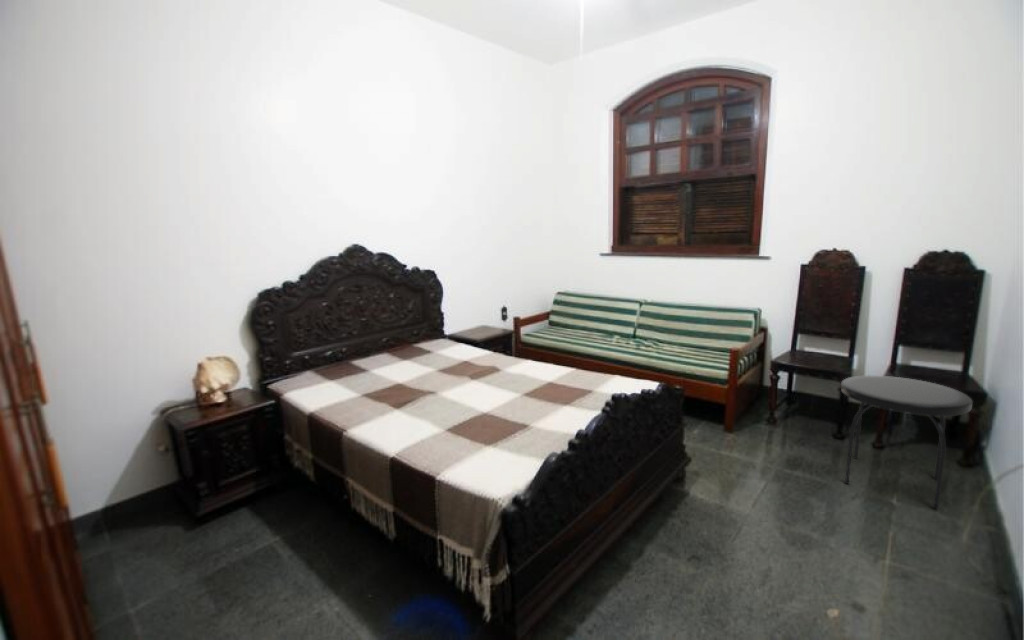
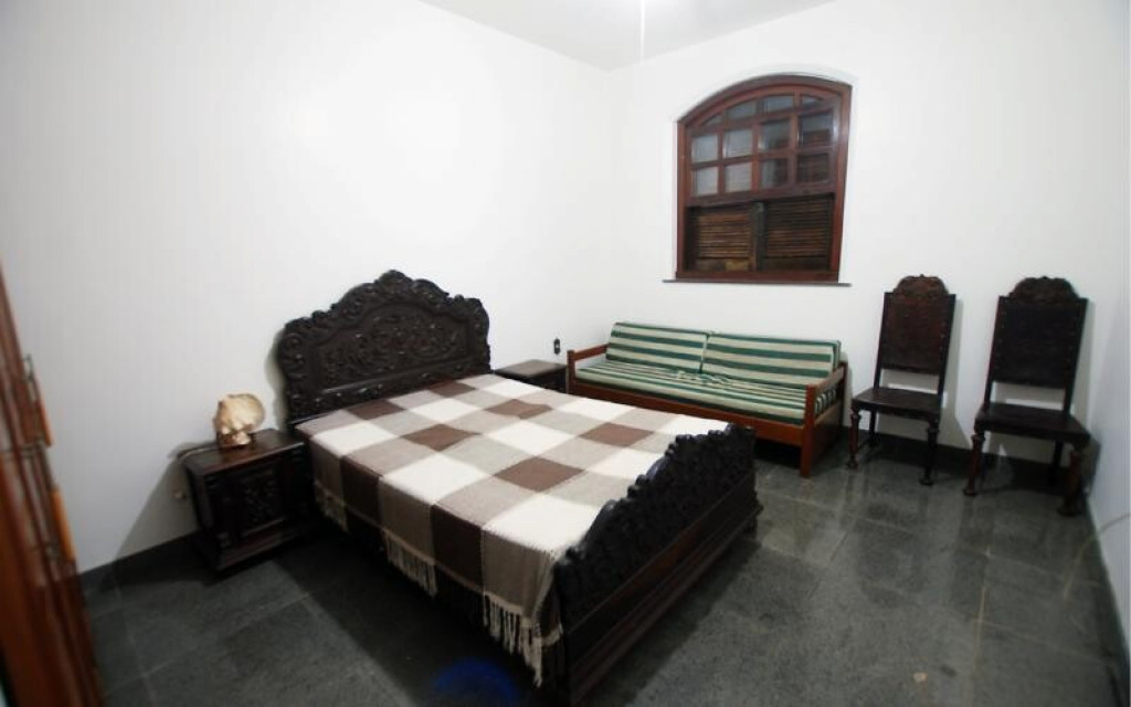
- side table (902, 412)
